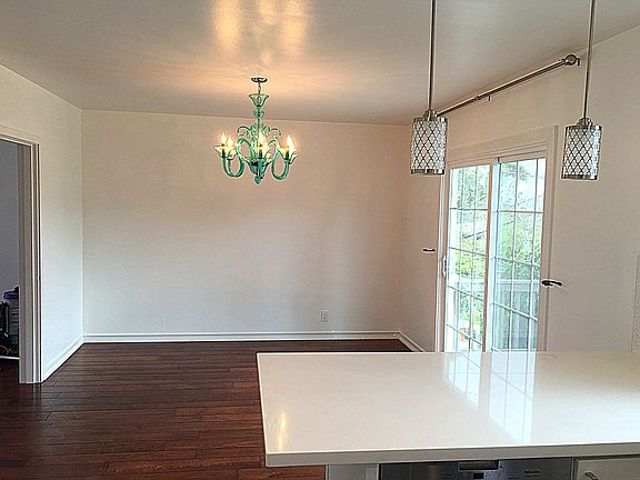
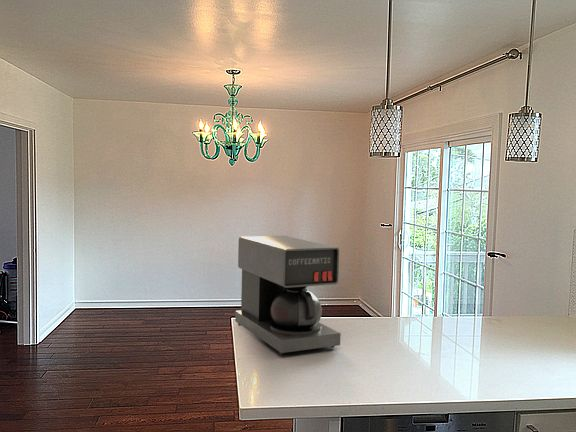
+ coffee maker (284, 289)
